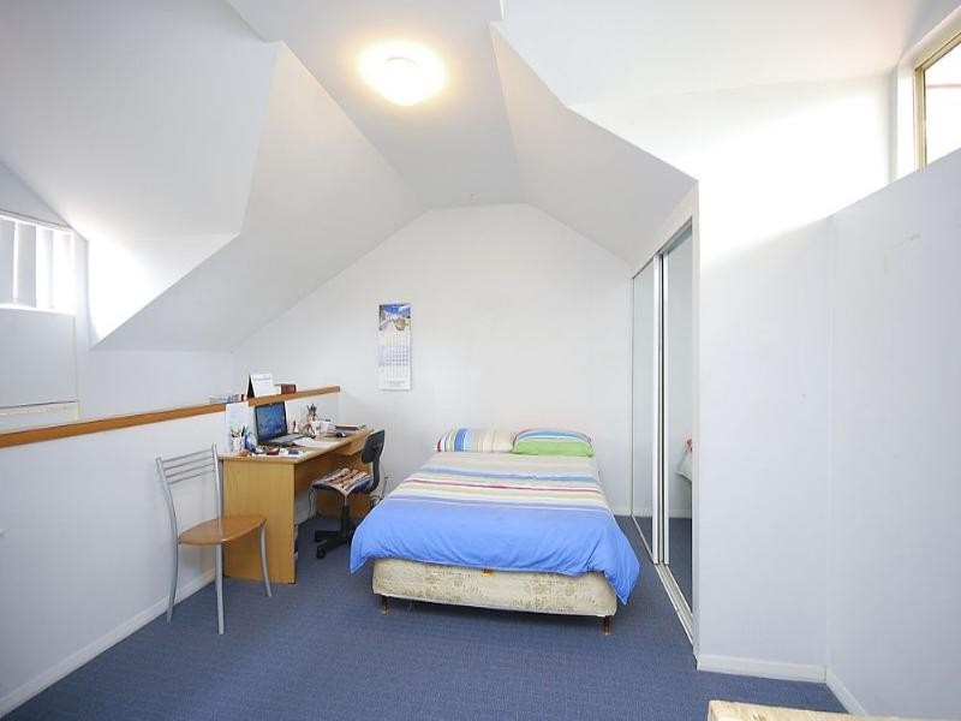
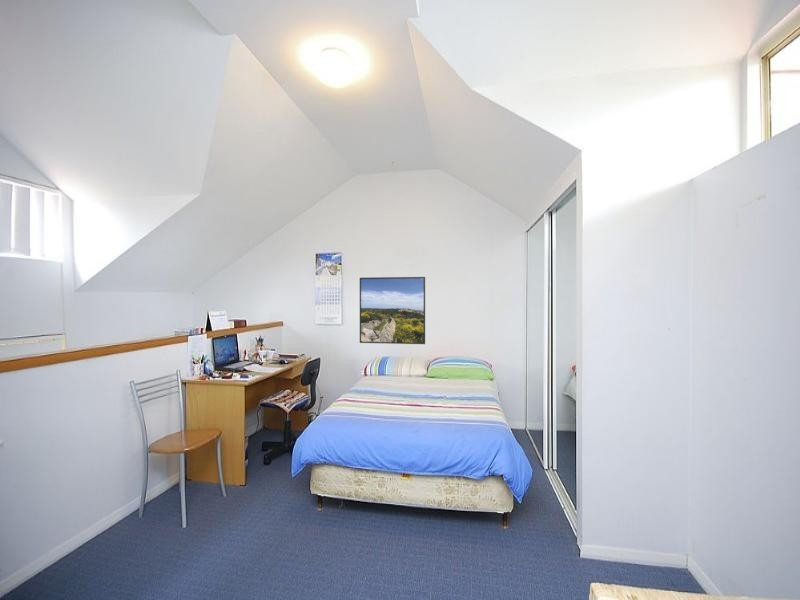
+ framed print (391, 310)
